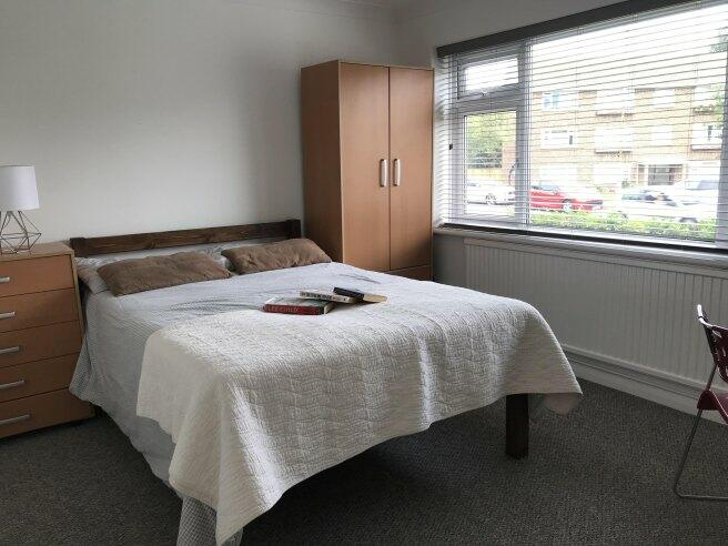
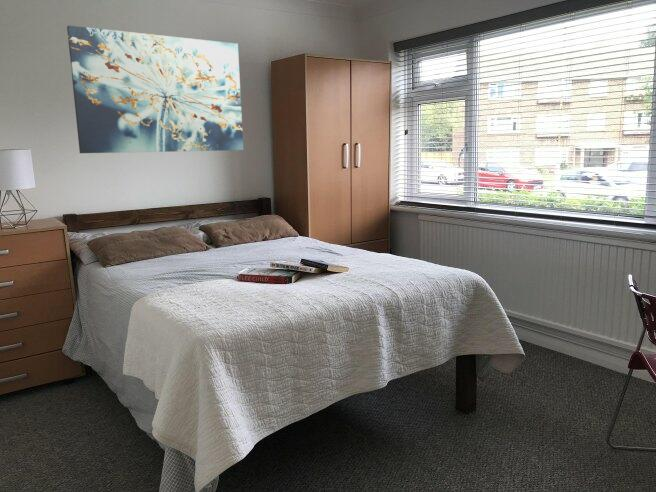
+ wall art (164, 94)
